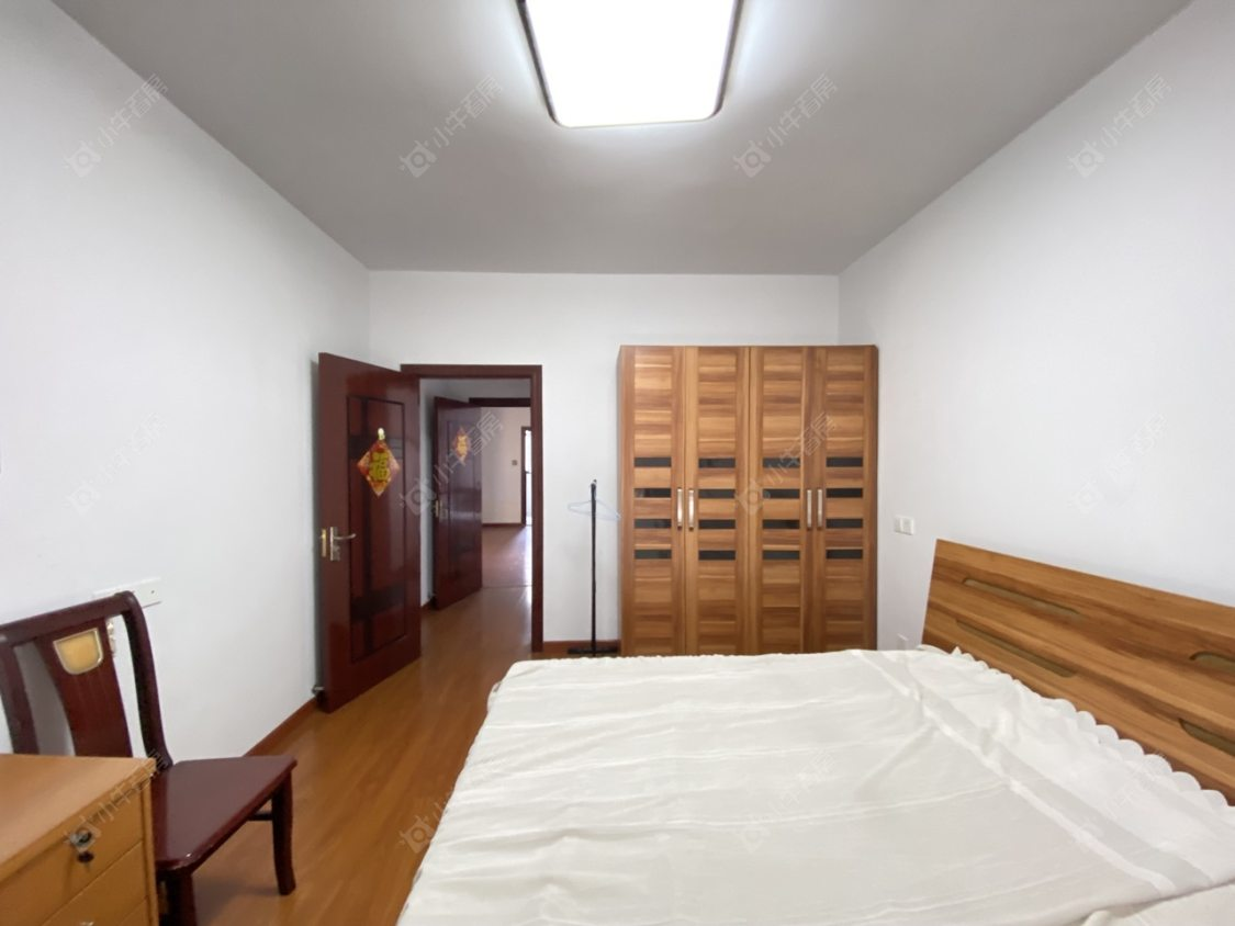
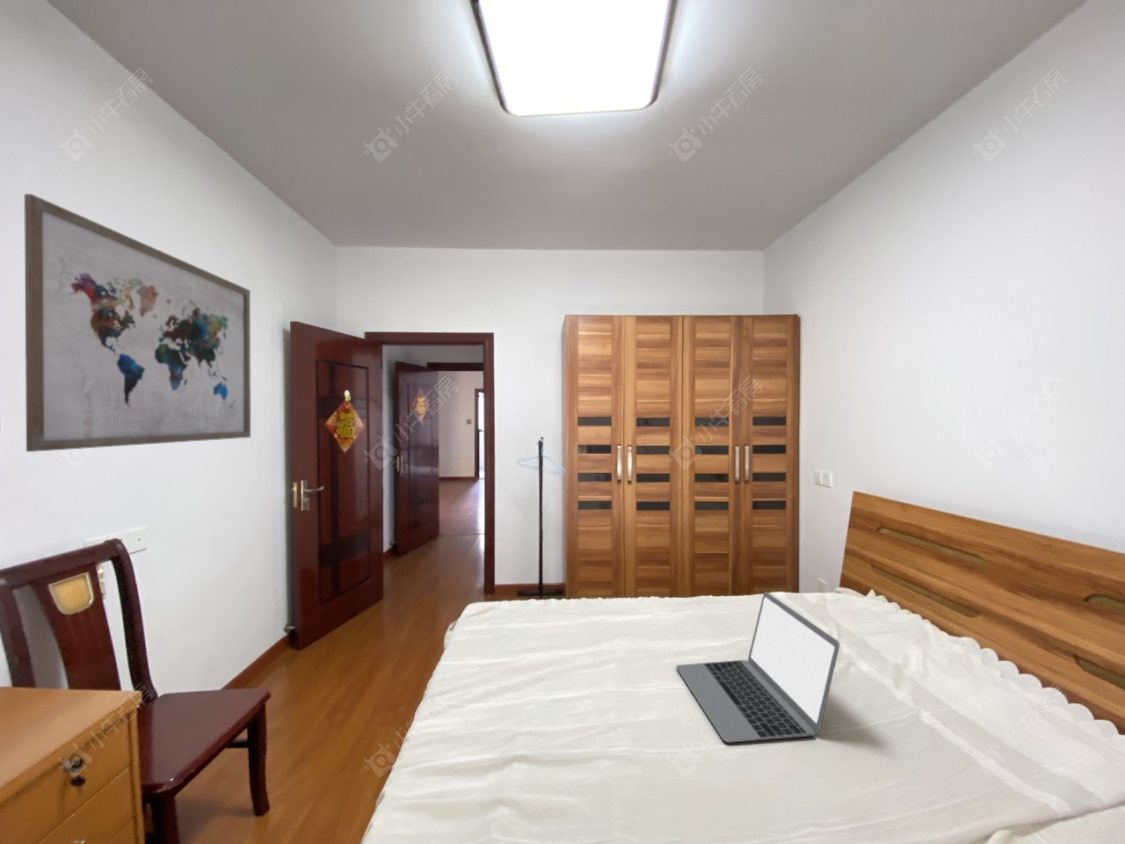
+ laptop (748, 656)
+ wall art (168, 349)
